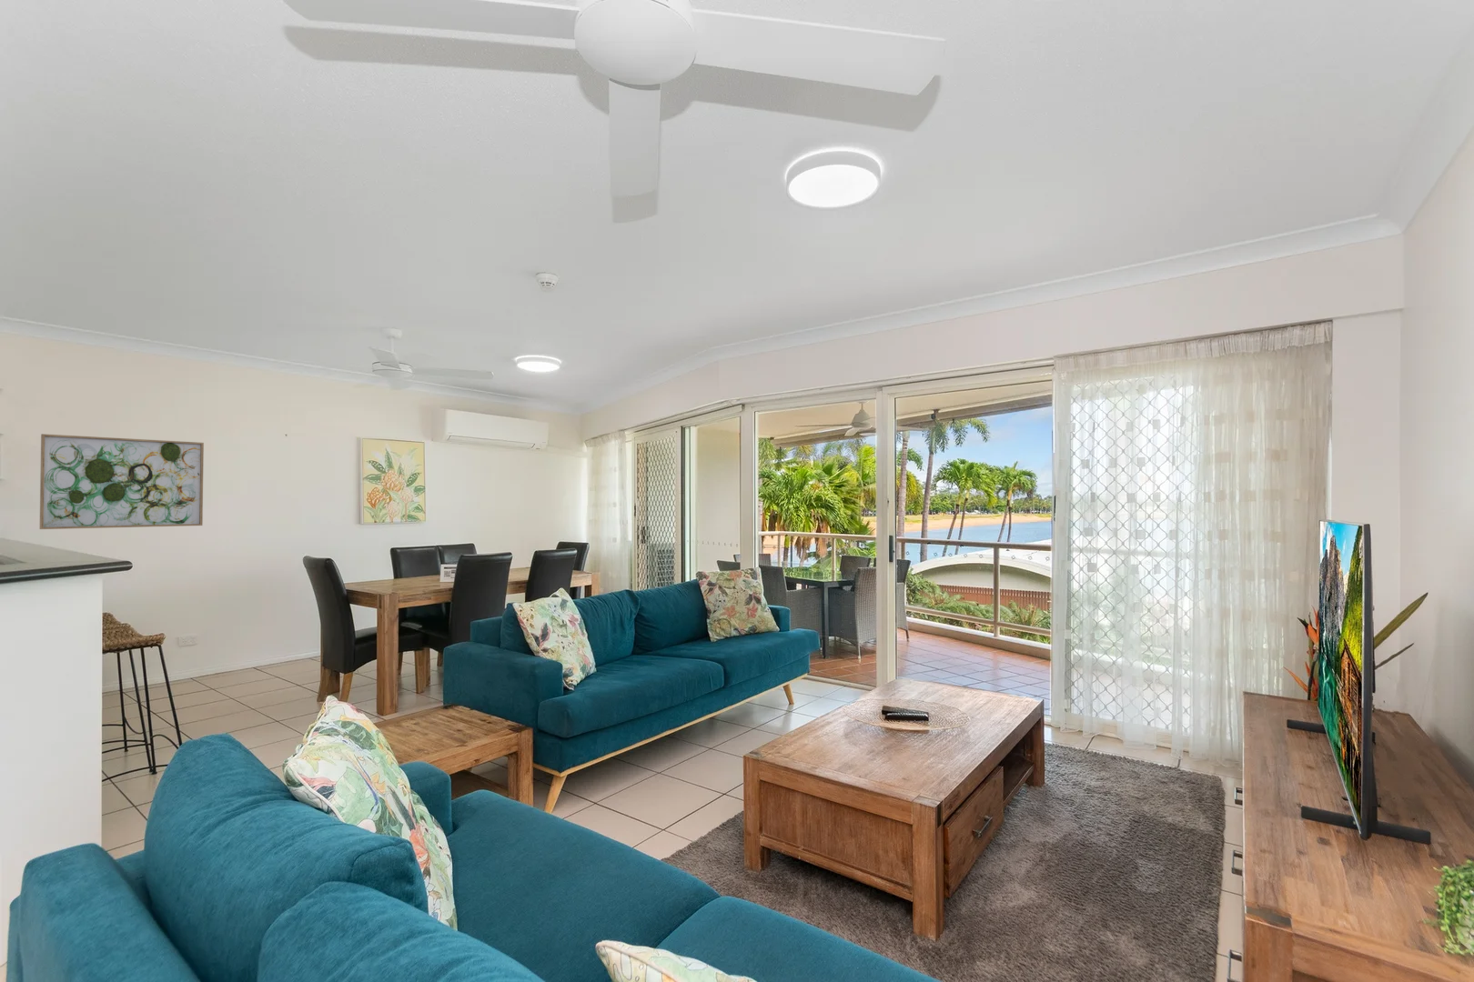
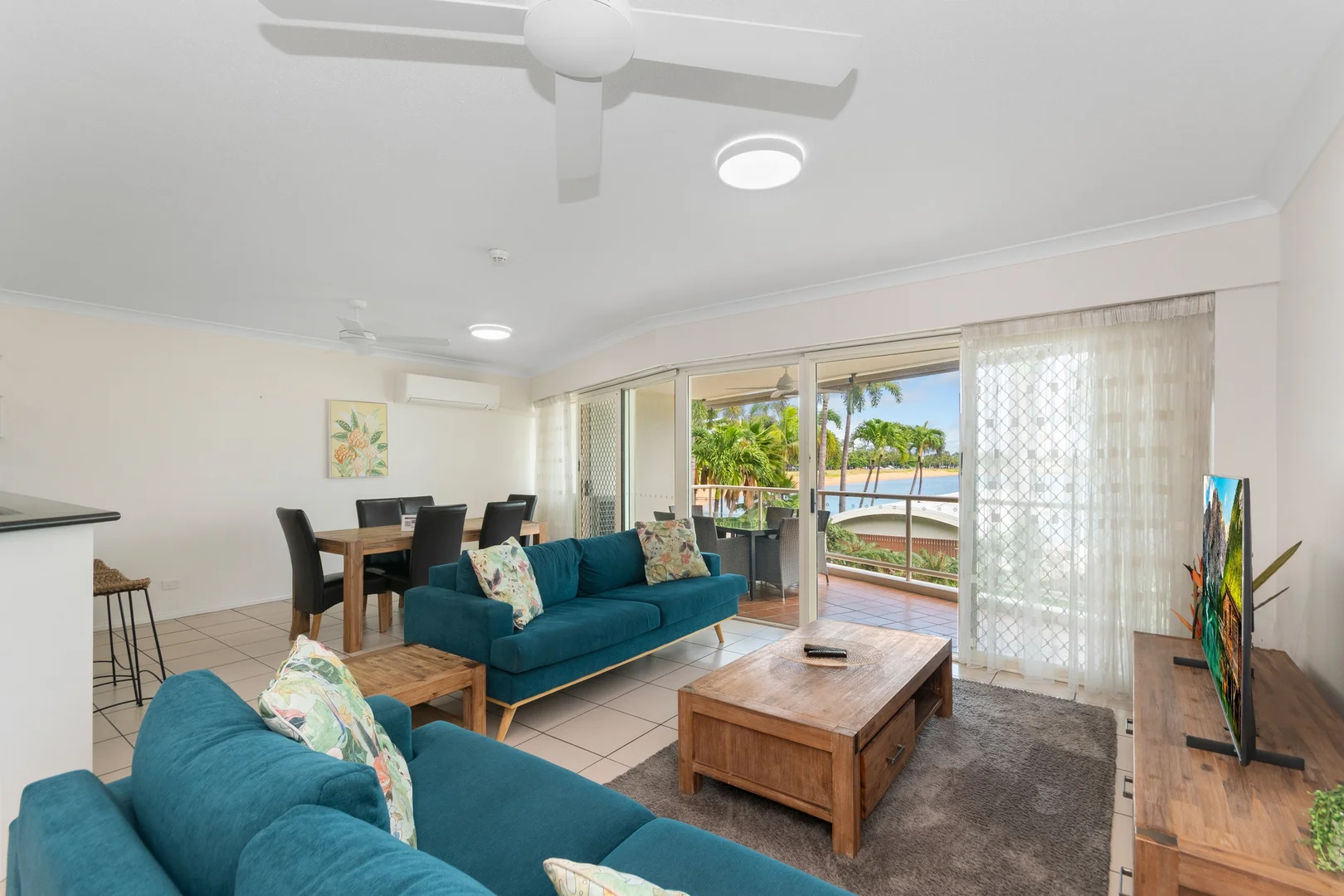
- wall art (127, 483)
